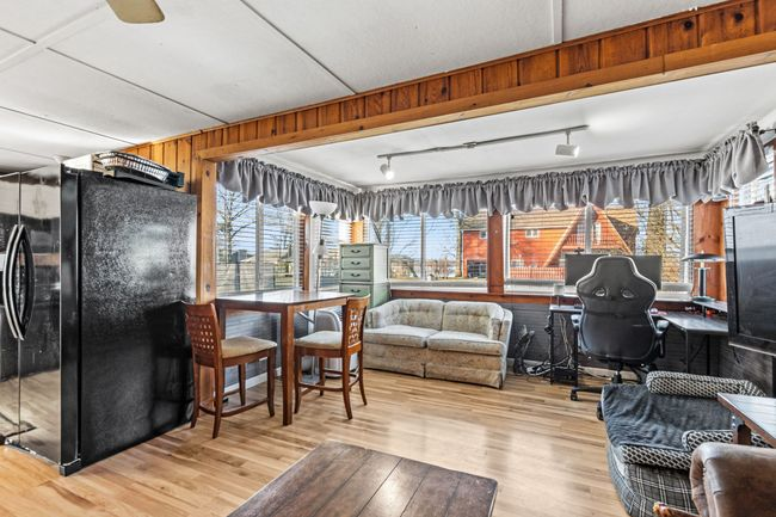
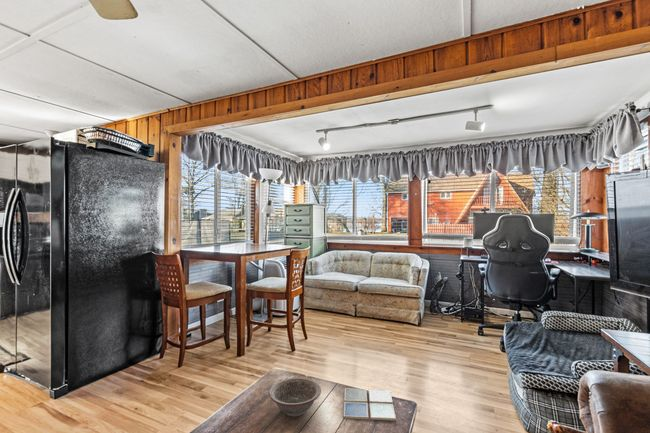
+ decorative bowl (295, 400)
+ drink coaster (369, 403)
